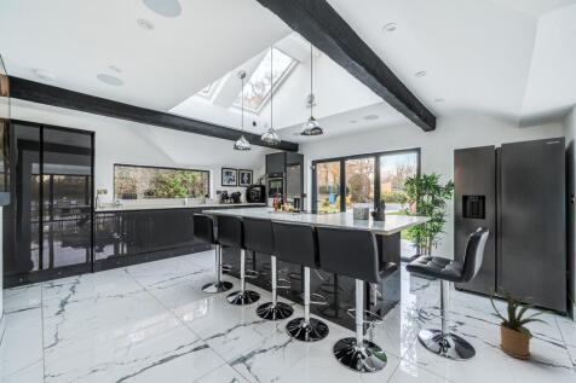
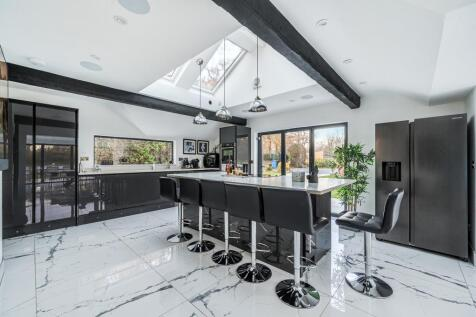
- house plant (519, 320)
